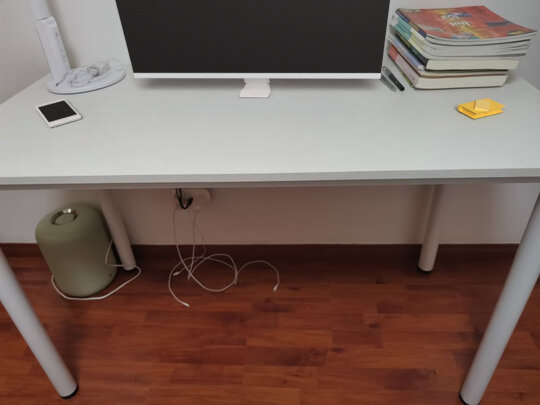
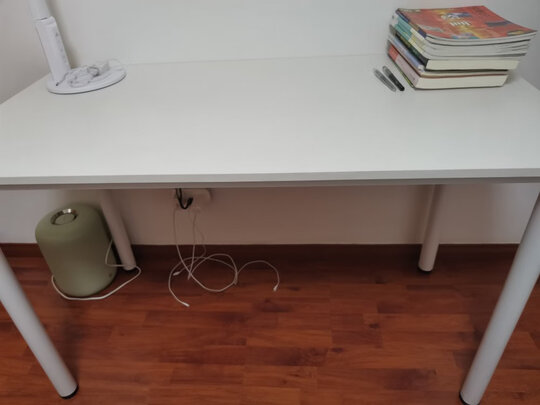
- cell phone (57, 112)
- sticky notes (481, 106)
- monitor (252, 42)
